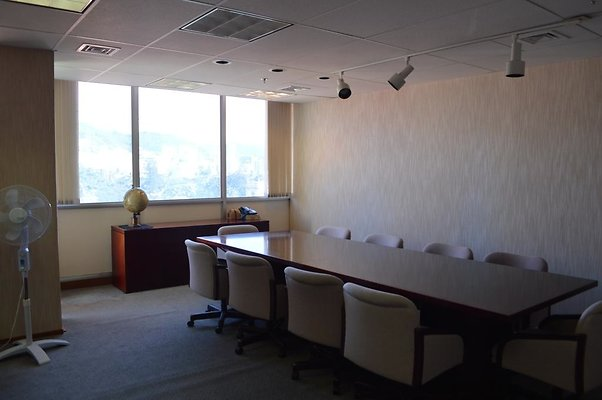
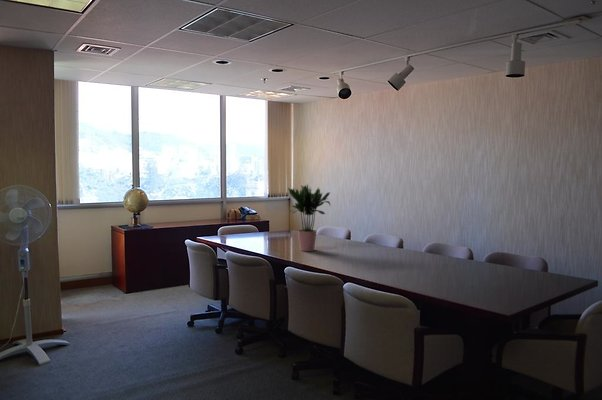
+ potted plant (312, 216)
